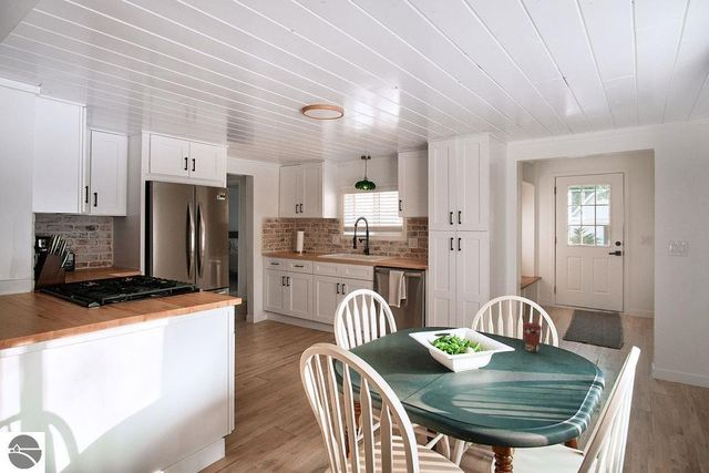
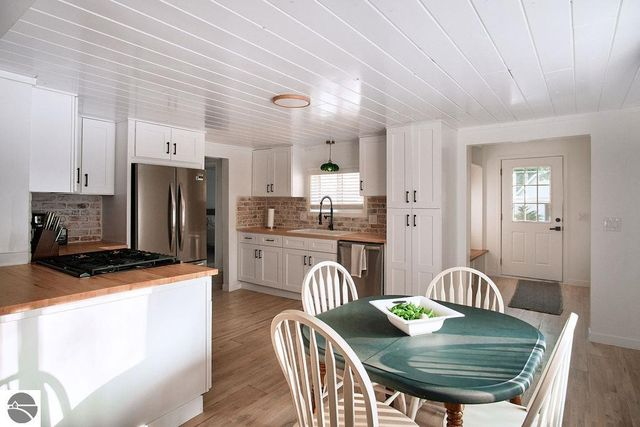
- coffee cup (532, 337)
